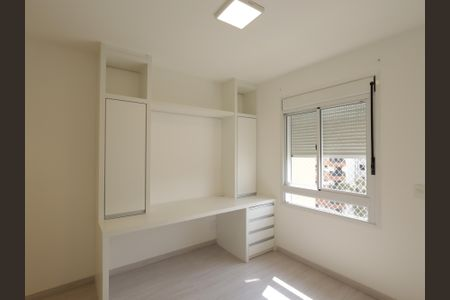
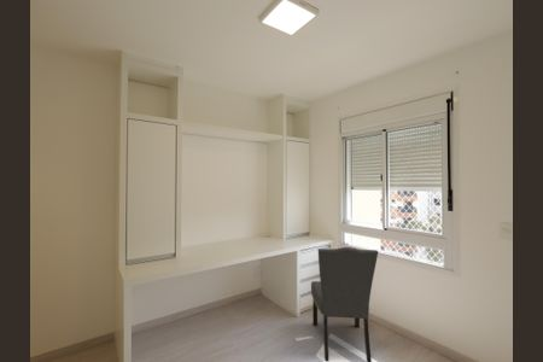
+ chair (340, 290)
